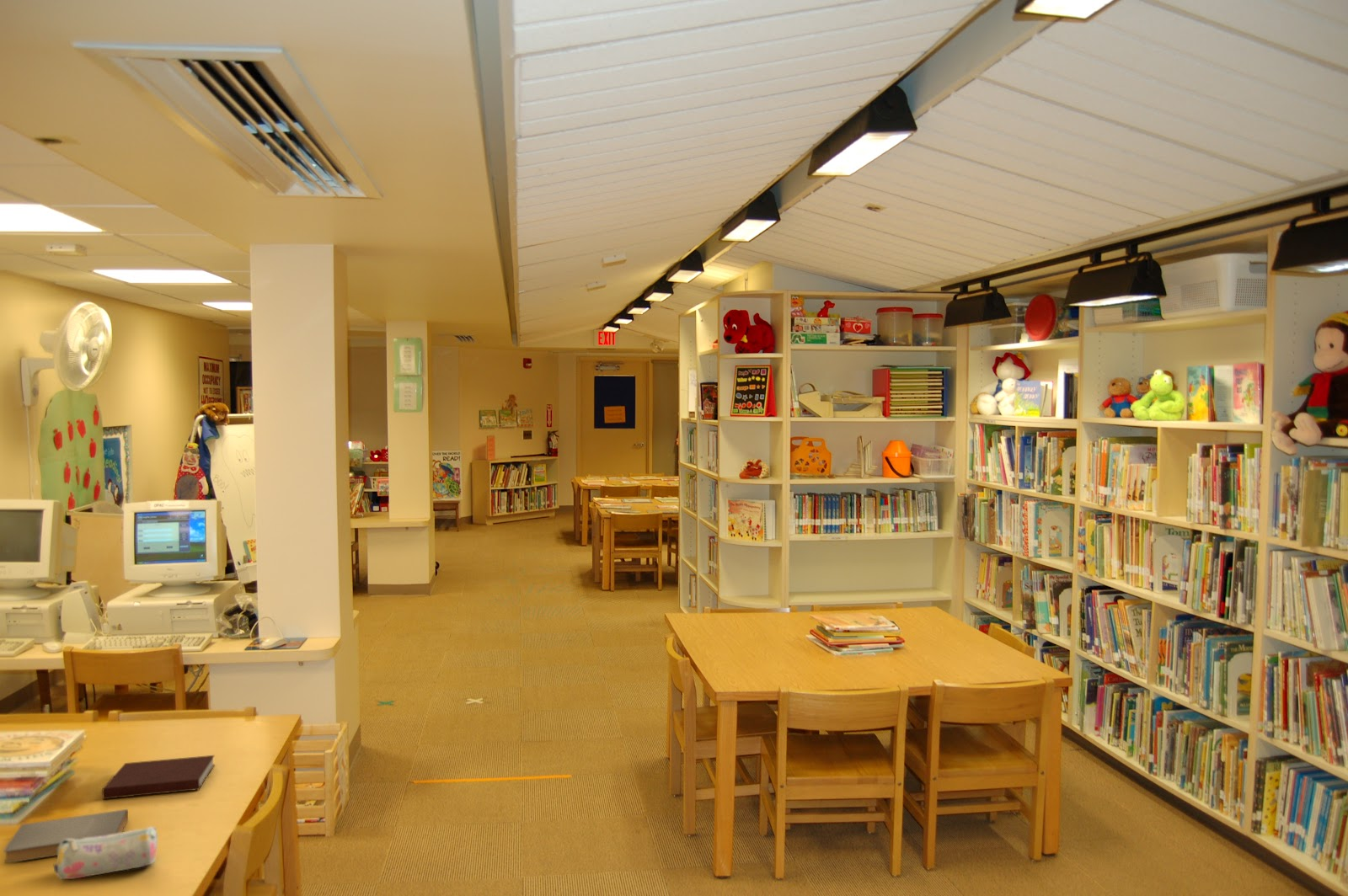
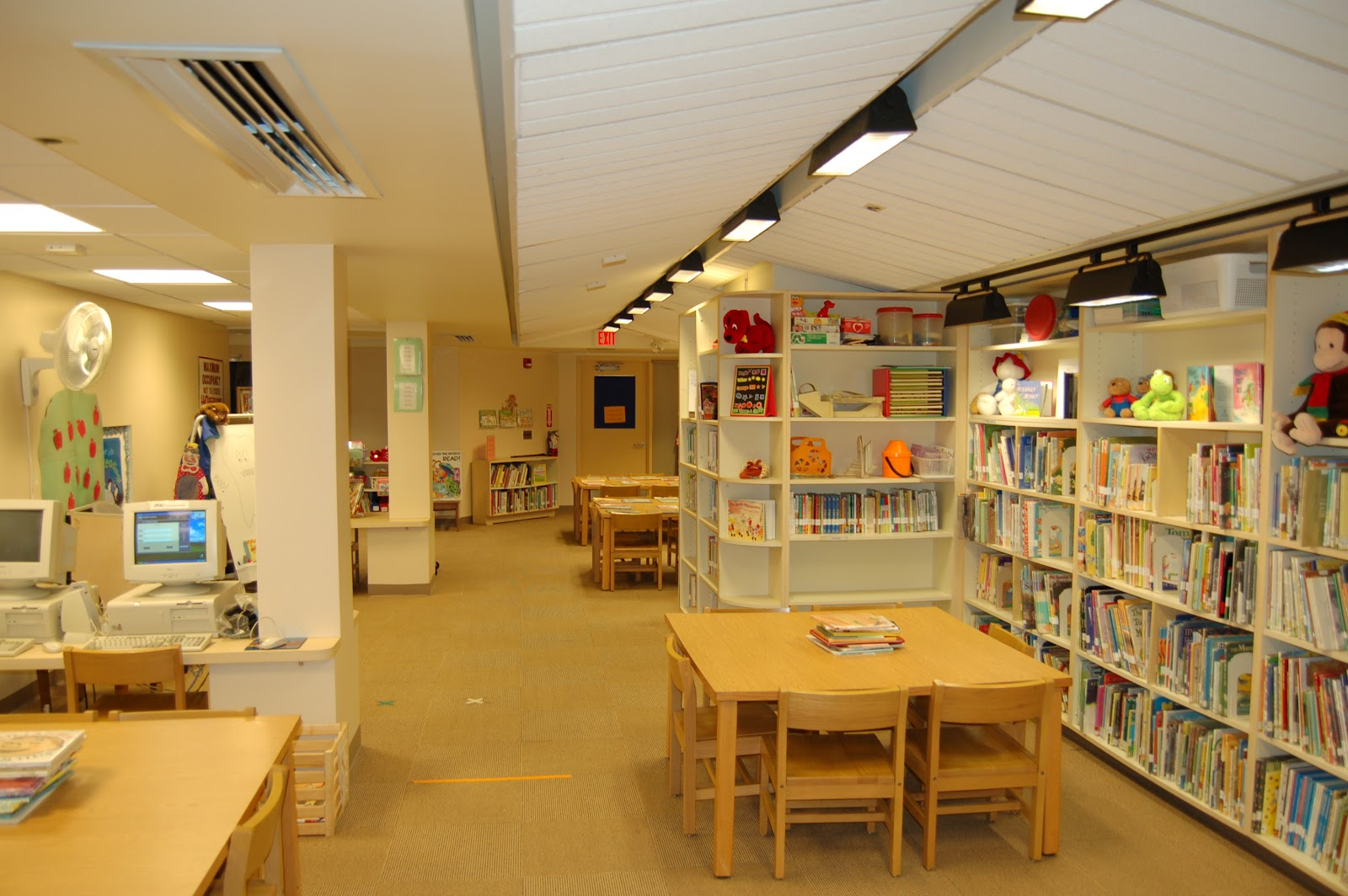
- notebook (161, 776)
- pencil case (108, 851)
- book (68, 835)
